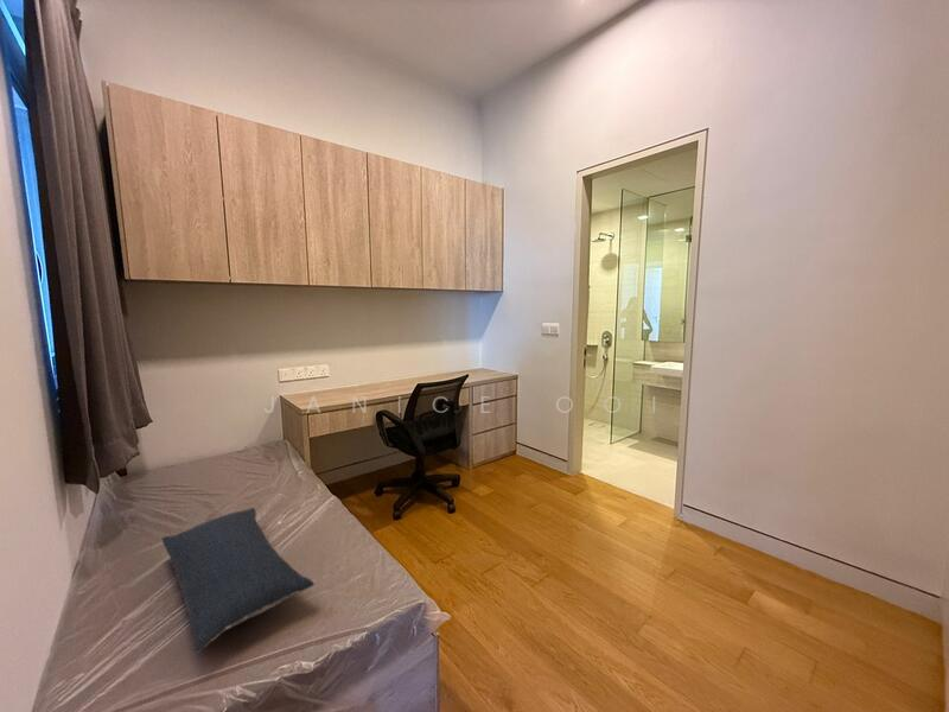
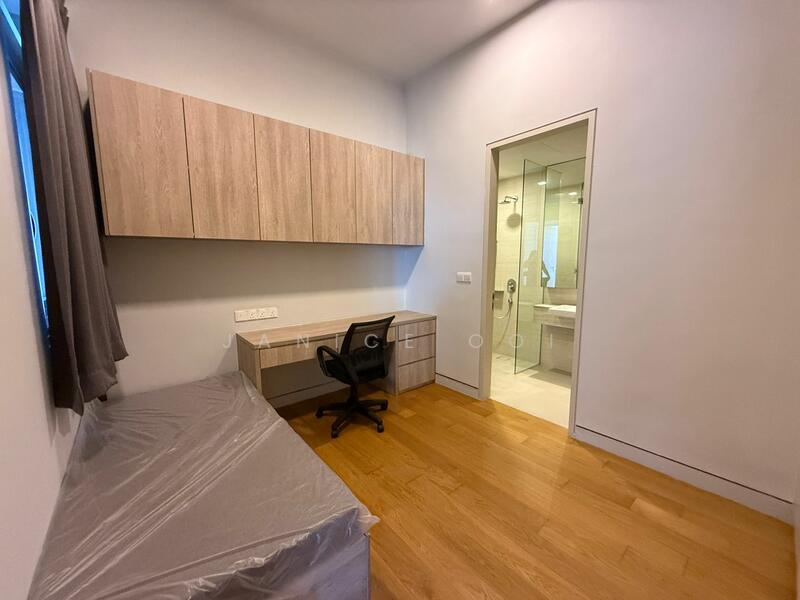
- pillow (231, 560)
